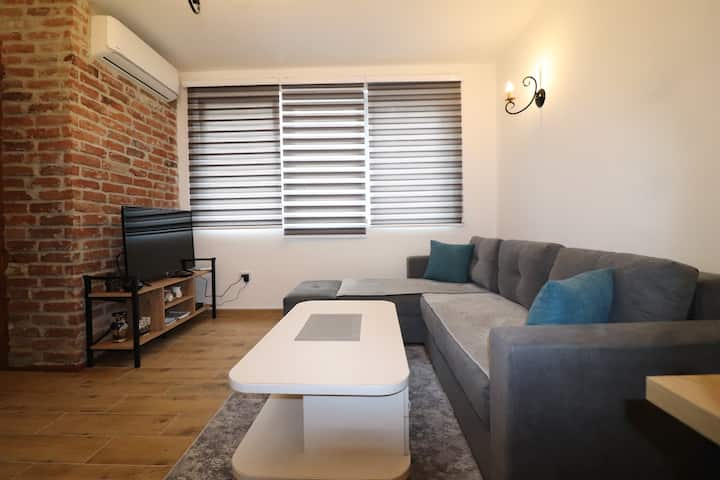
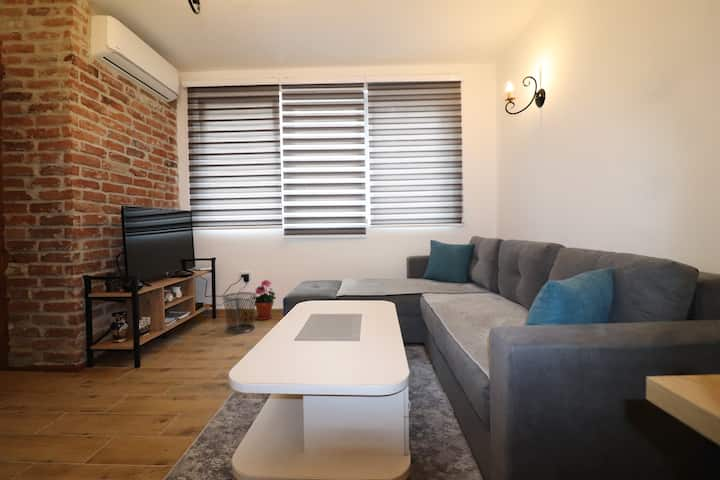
+ waste bin (239, 312)
+ potted plant (264, 299)
